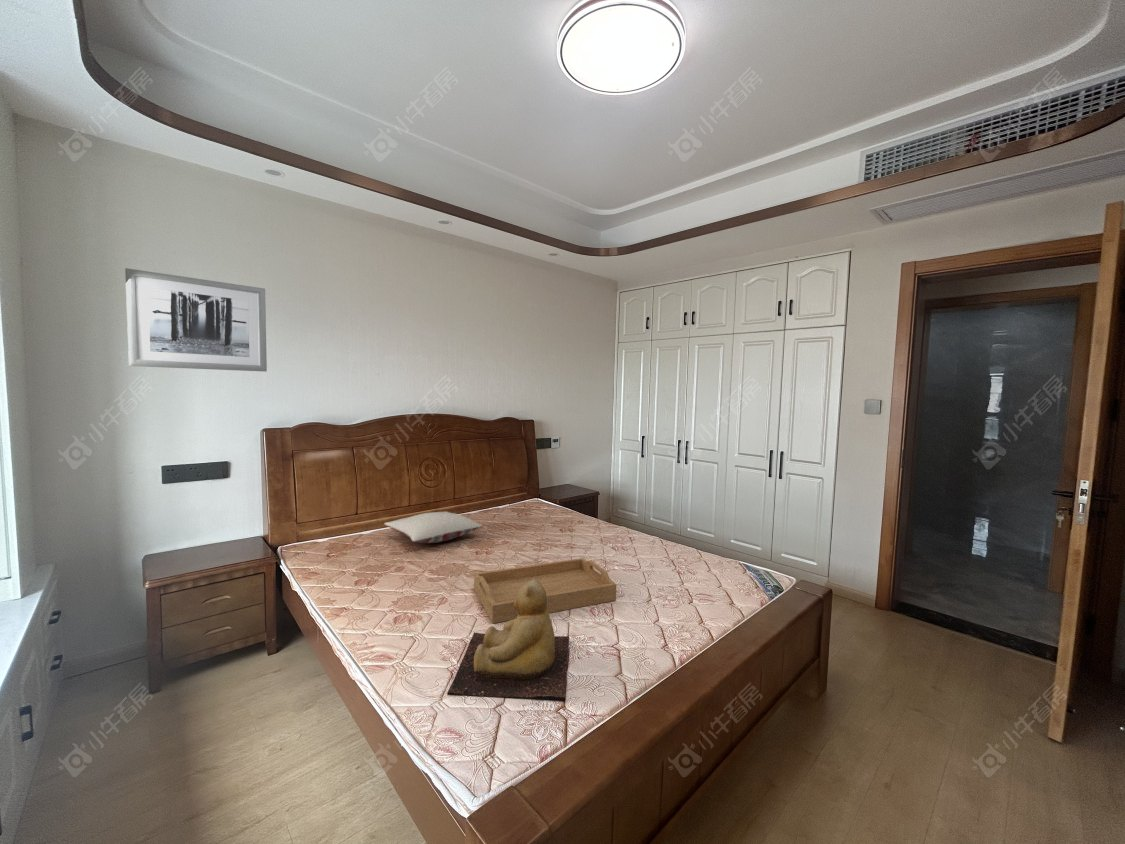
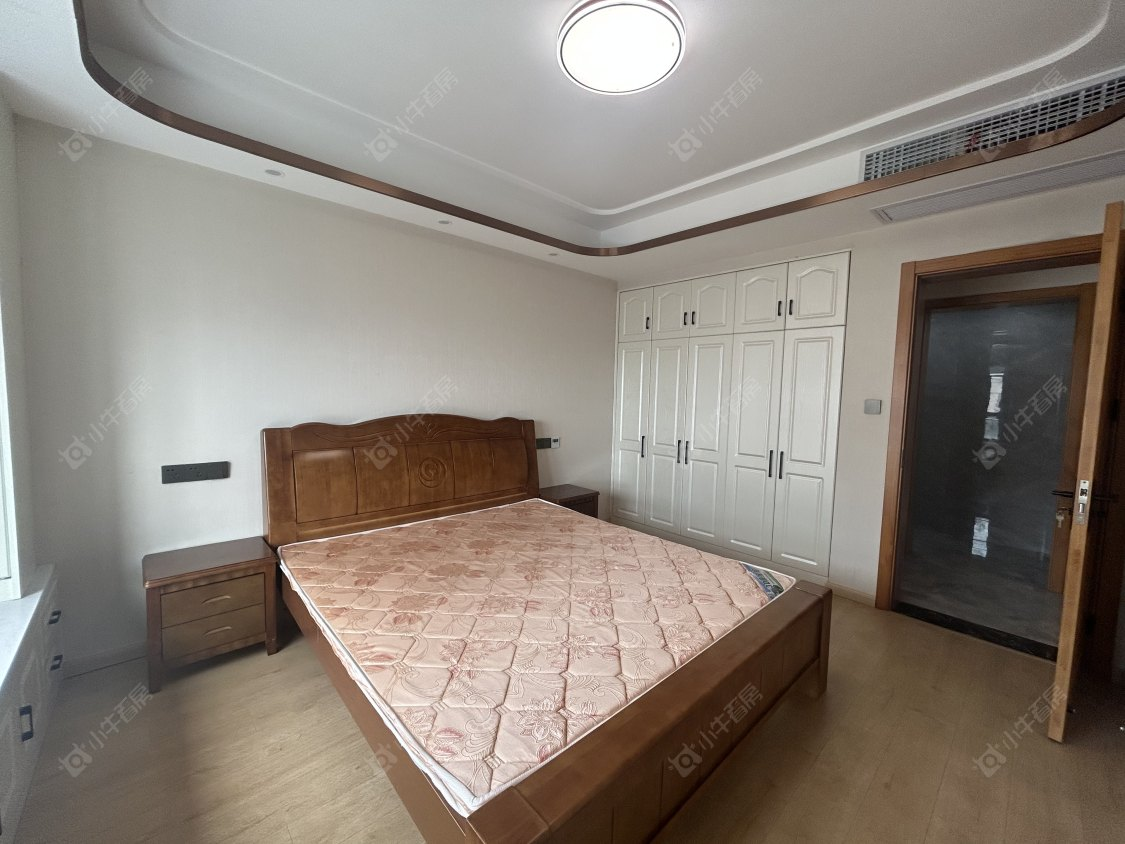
- serving tray (543, 584)
- teddy bear (515, 623)
- wall art (202, 324)
- pillow (432, 524)
